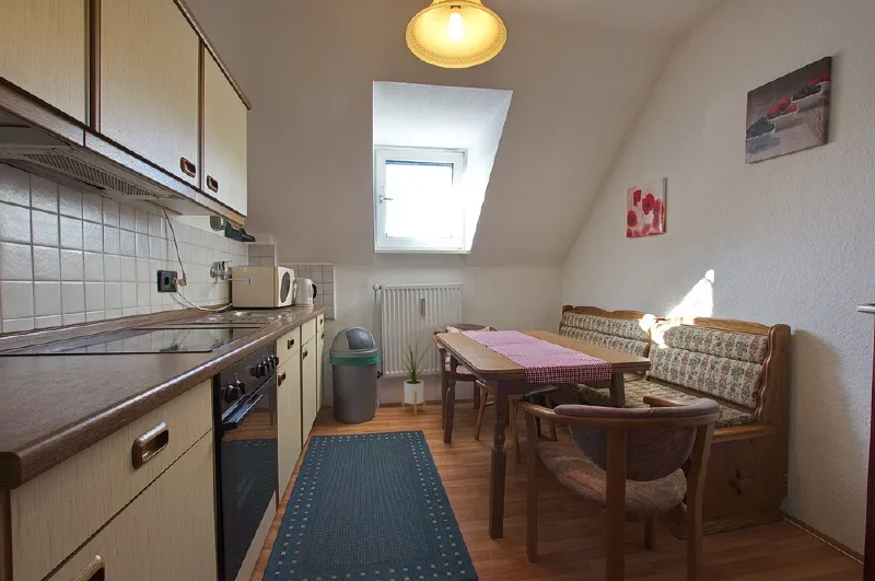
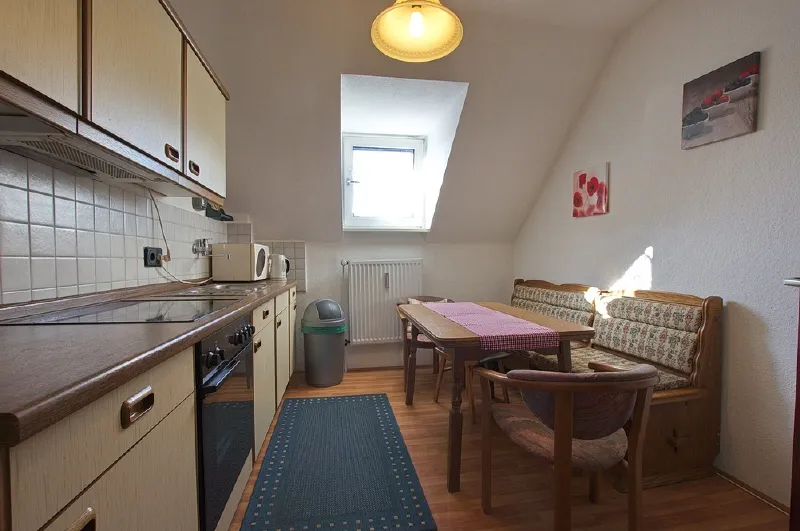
- house plant (413, 372)
